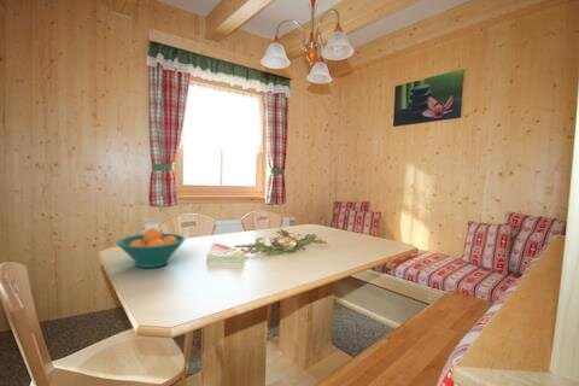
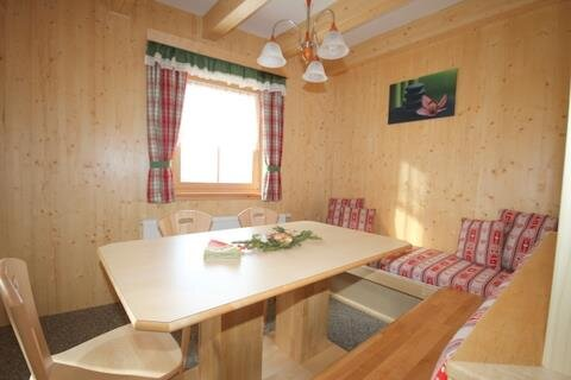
- fruit bowl (152, 246)
